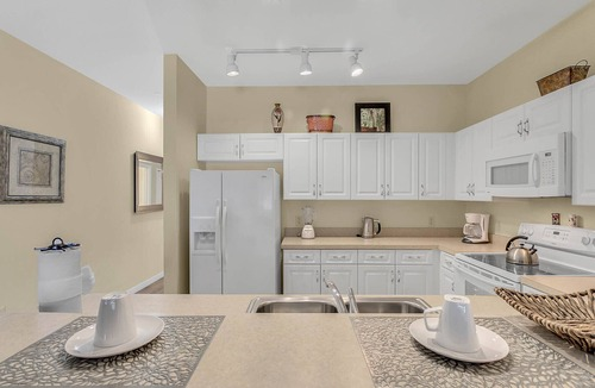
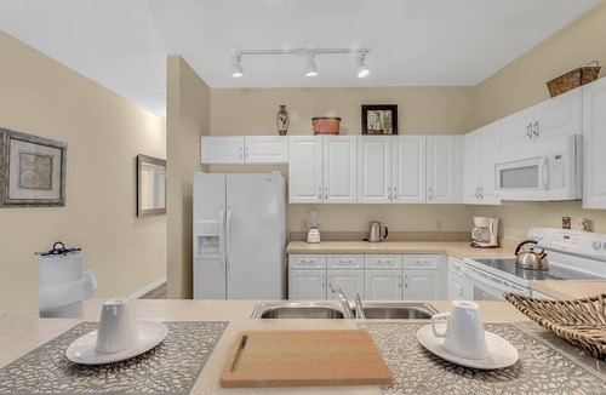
+ cutting board (304, 354)
